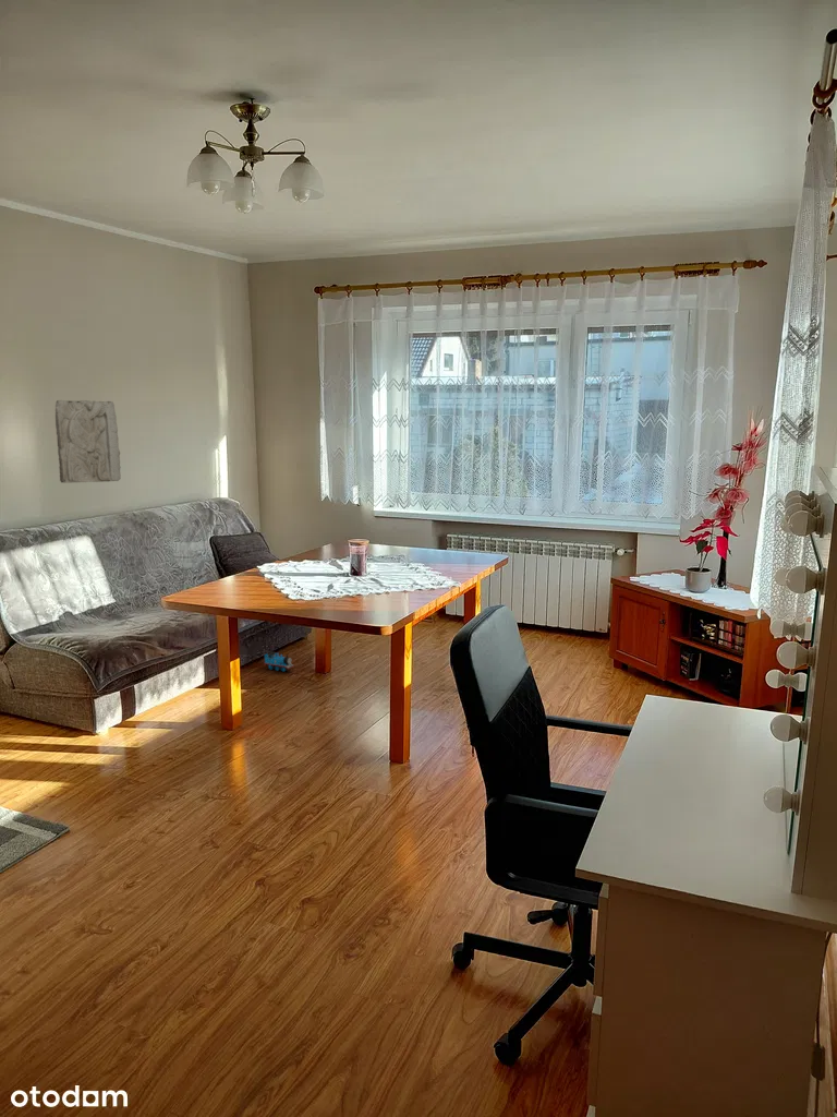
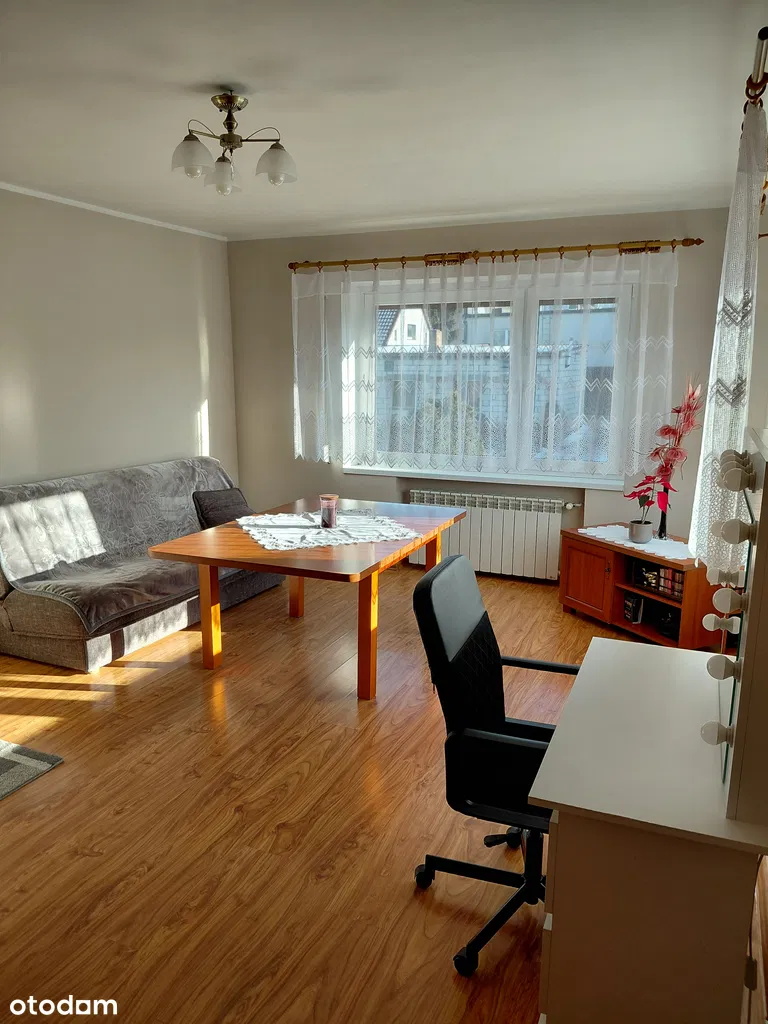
- toy train (279, 661)
- relief panel (90, 442)
